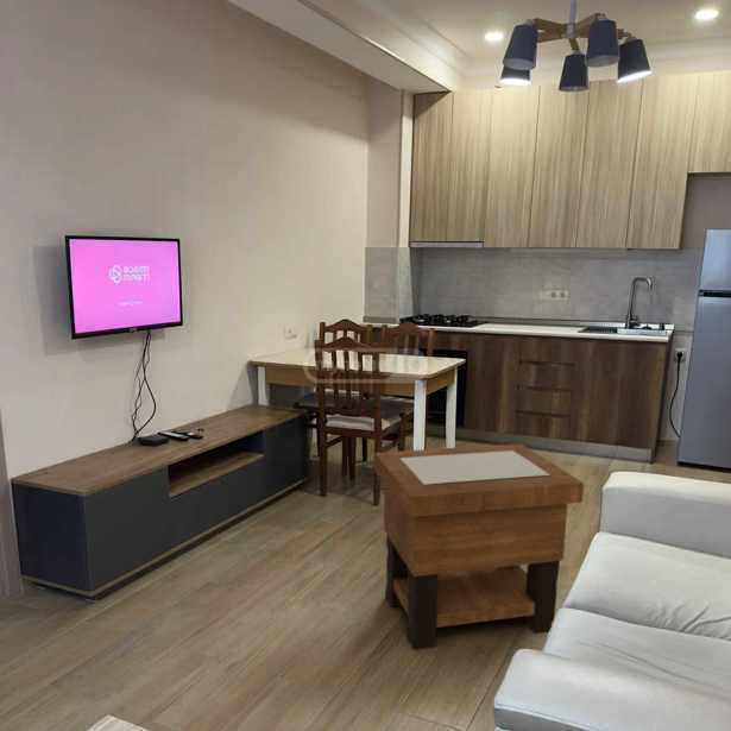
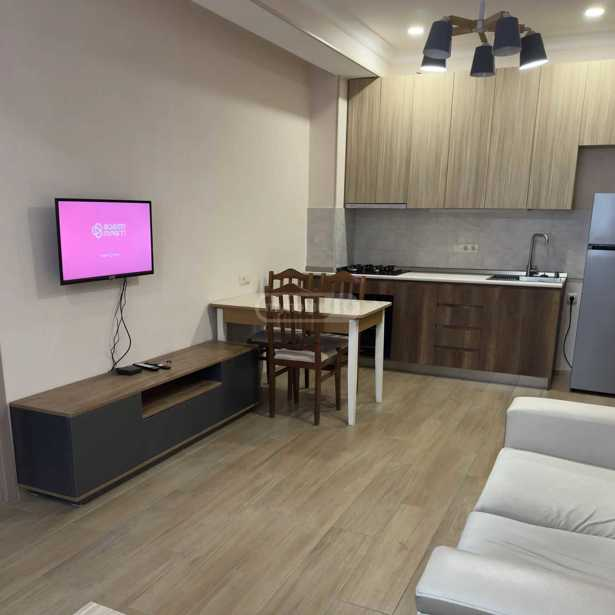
- side table (467, 538)
